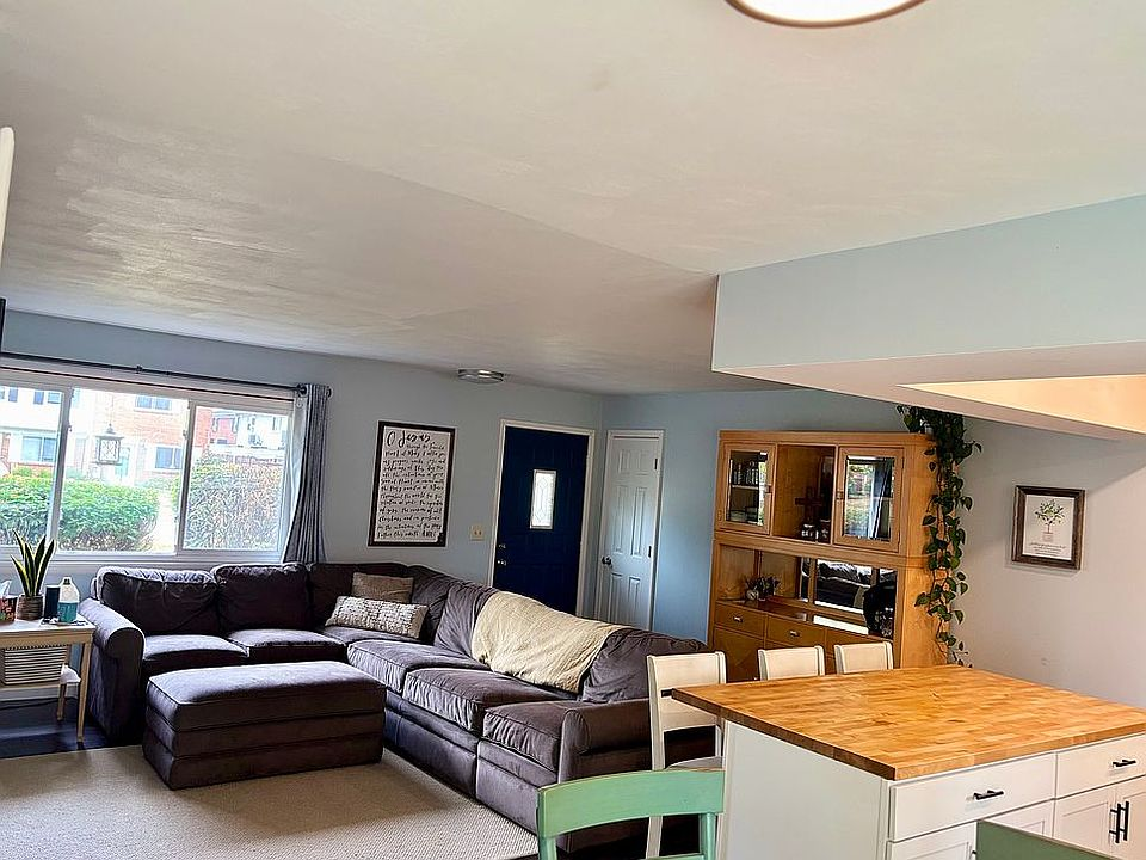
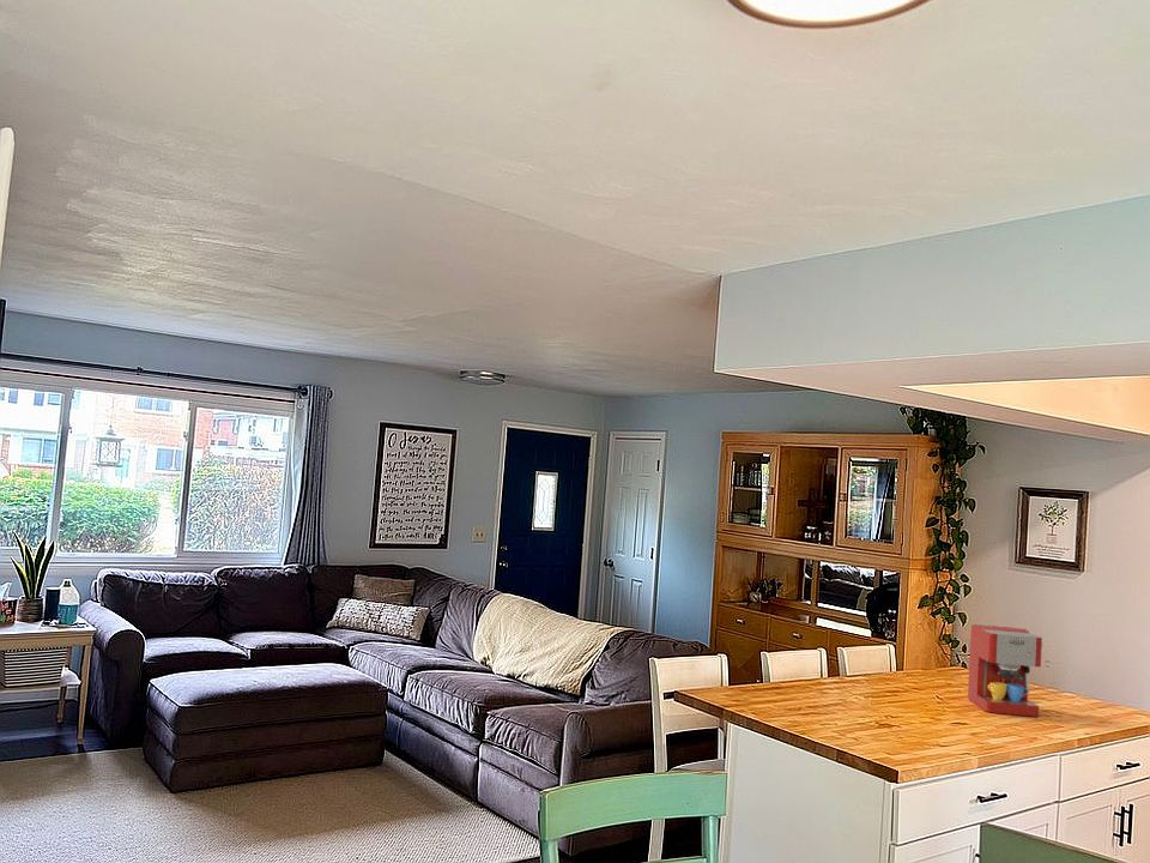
+ coffee maker (1004, 668)
